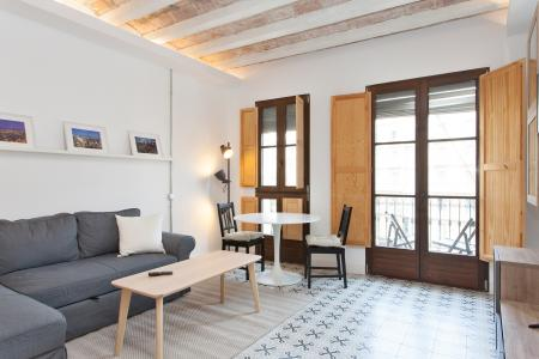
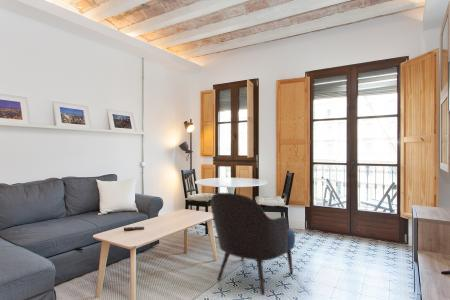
+ armchair (250, 233)
